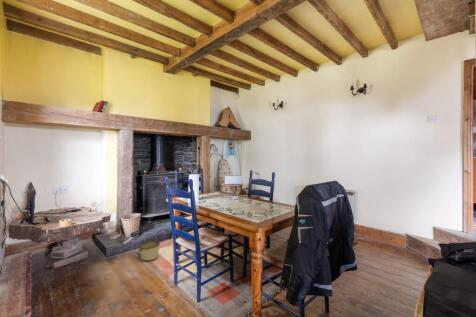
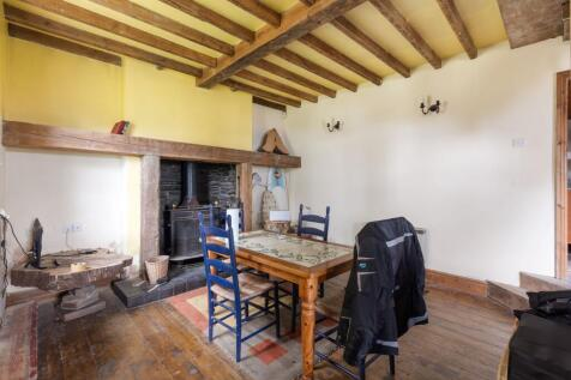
- bucket (148, 250)
